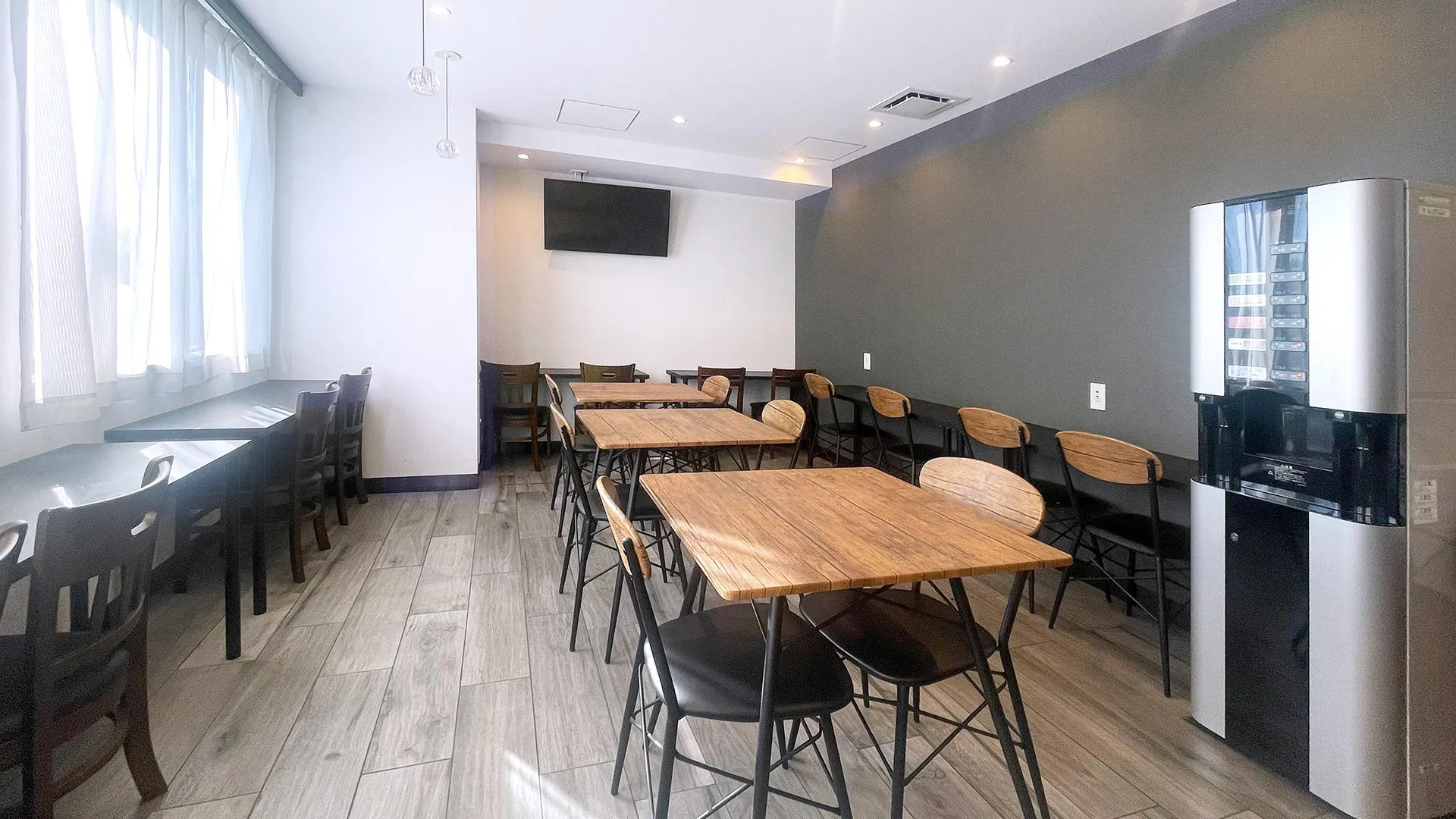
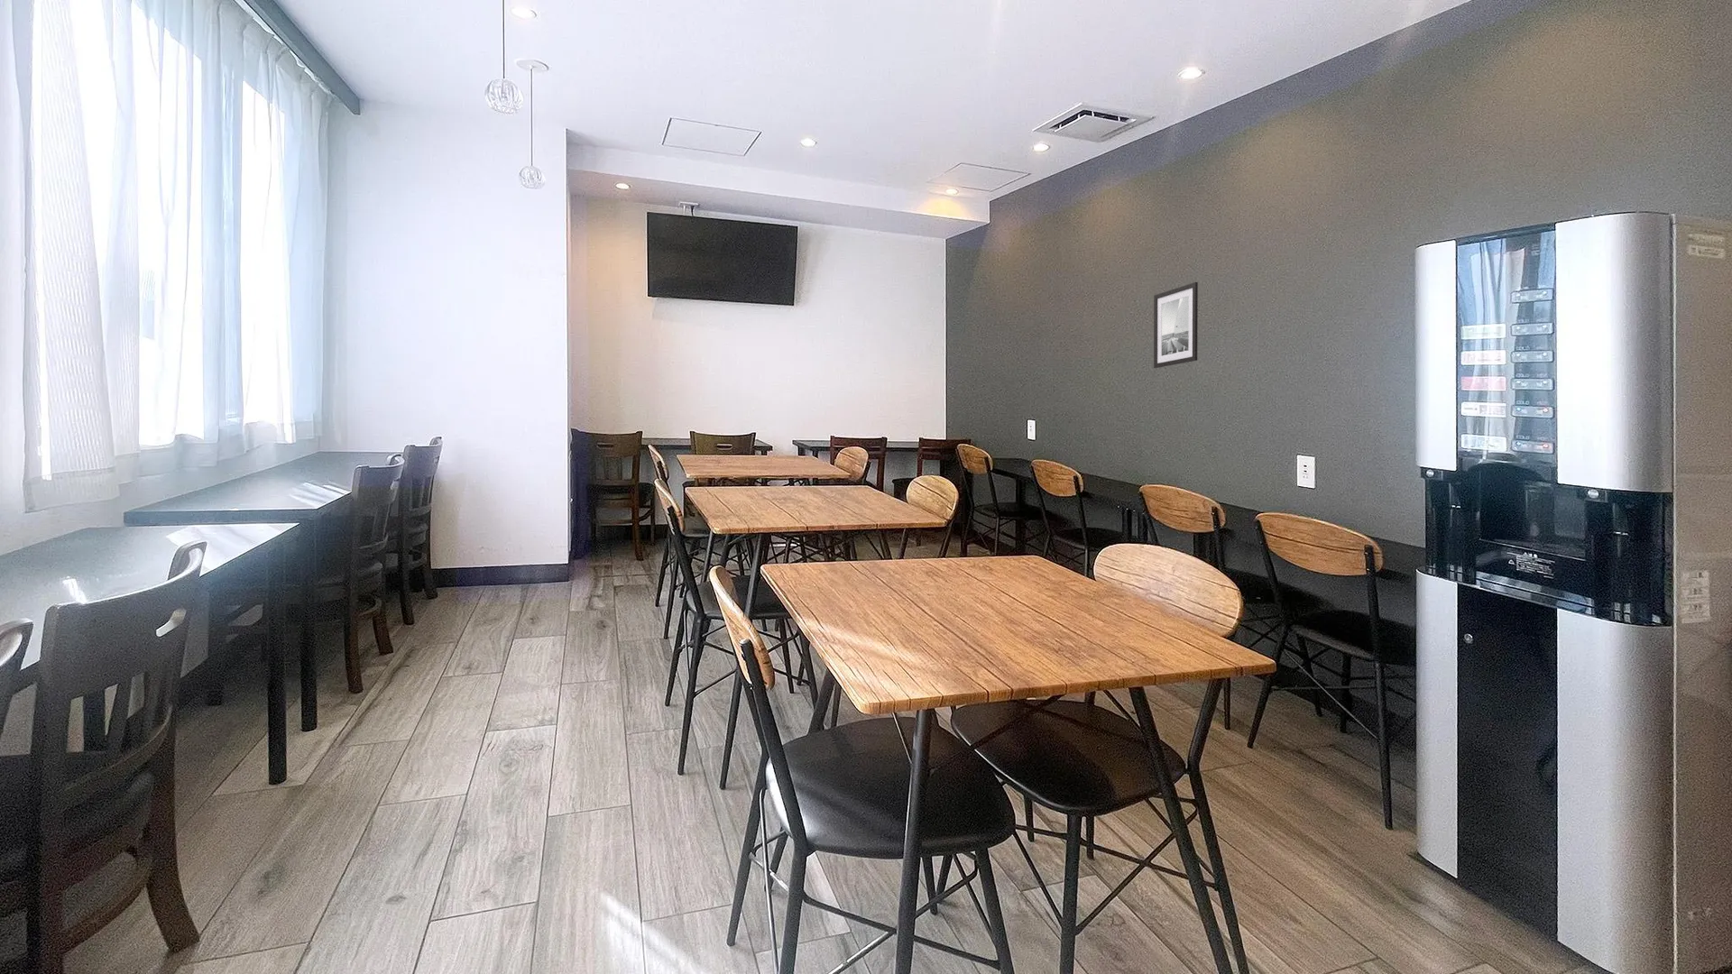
+ wall art (1174, 327)
